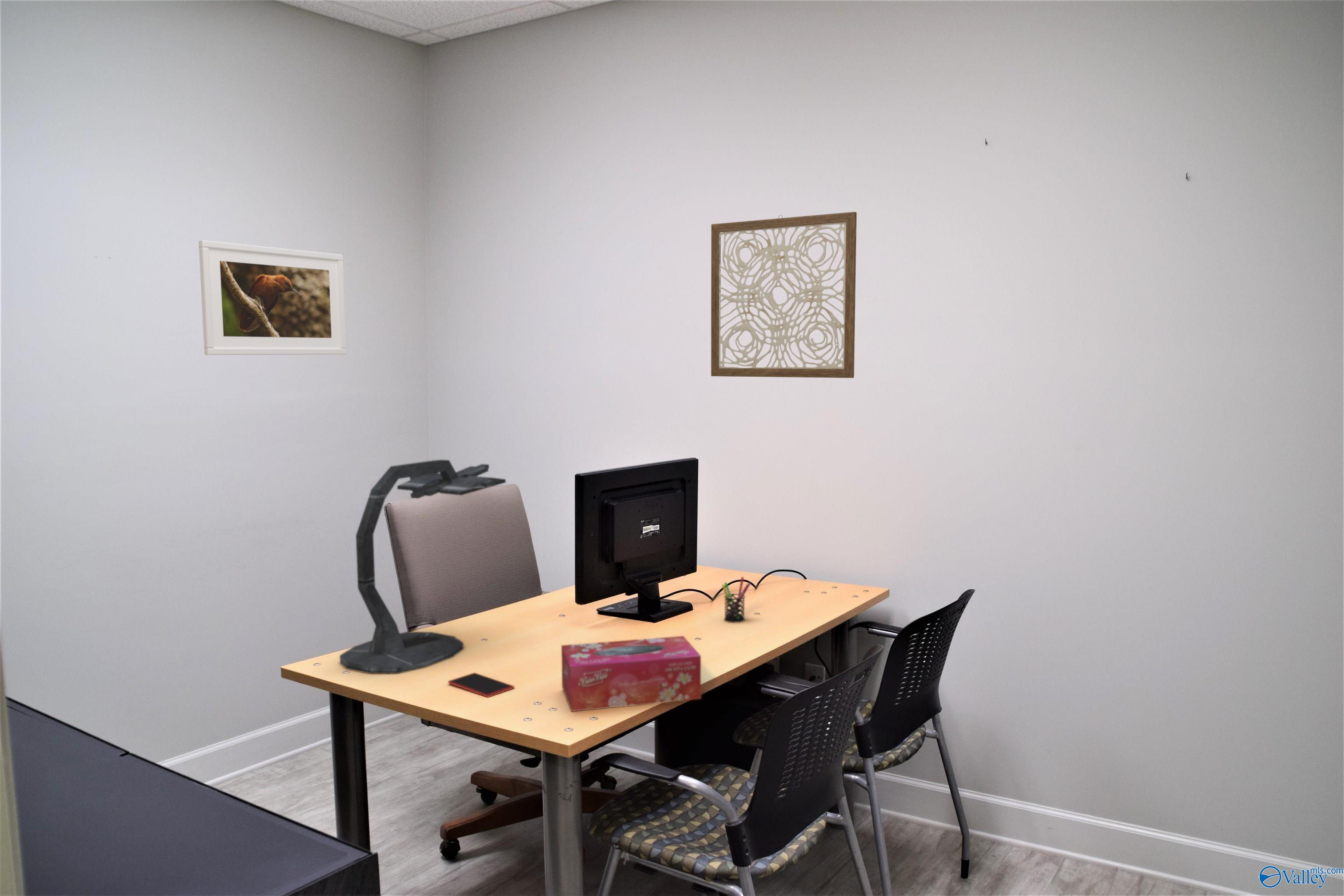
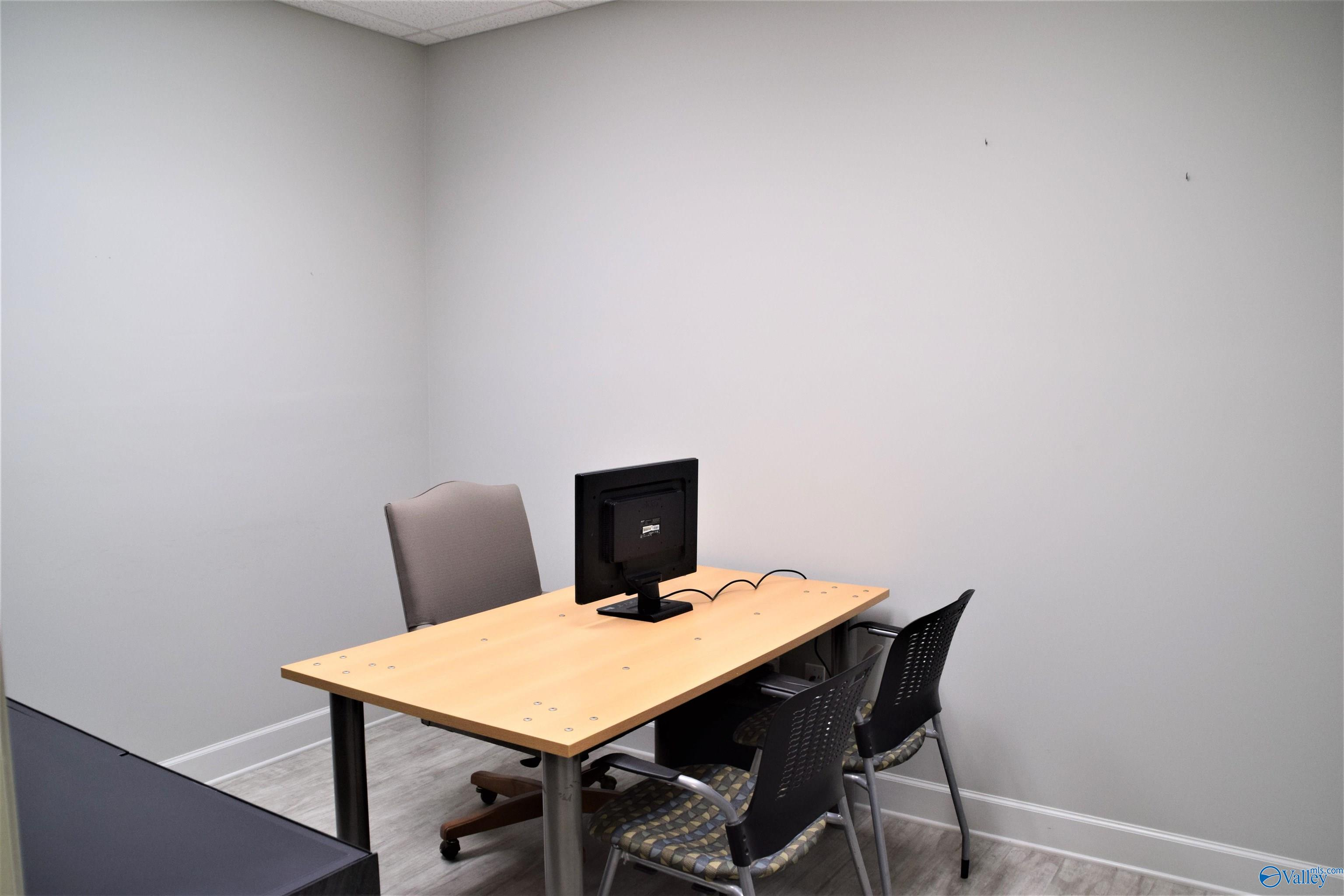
- tissue box (630, 672)
- smartphone (481, 684)
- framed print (278, 301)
- wall art (786, 293)
- pen holder (734, 598)
- desk lamp (374, 559)
